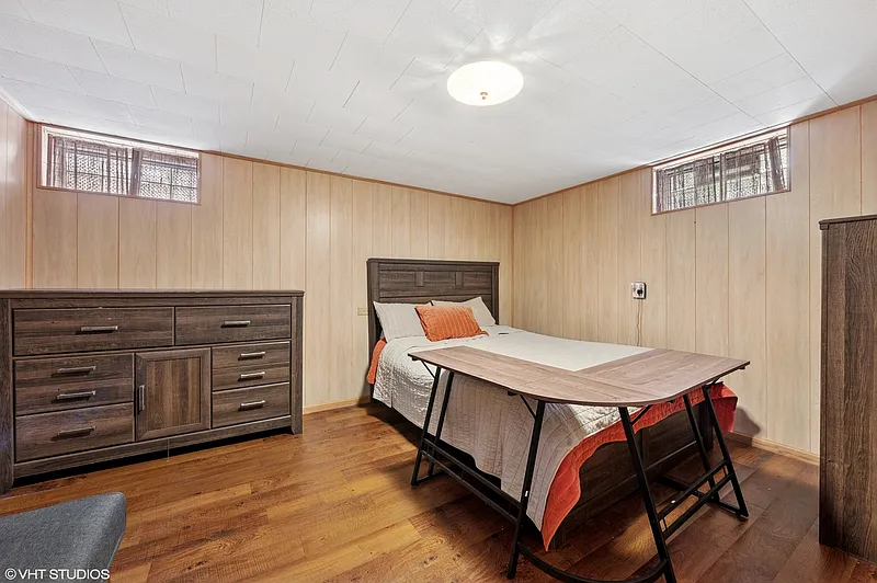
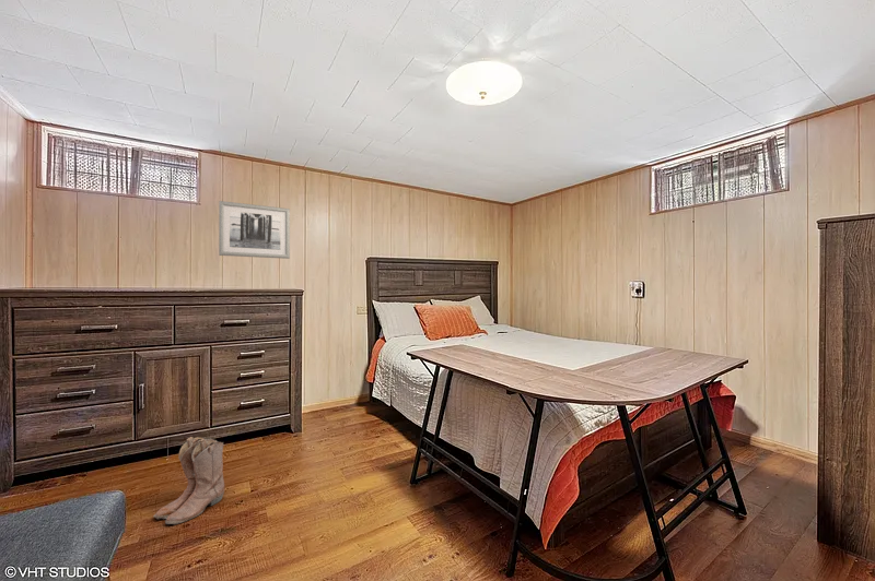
+ wall art (255, 230)
+ boots (190, 475)
